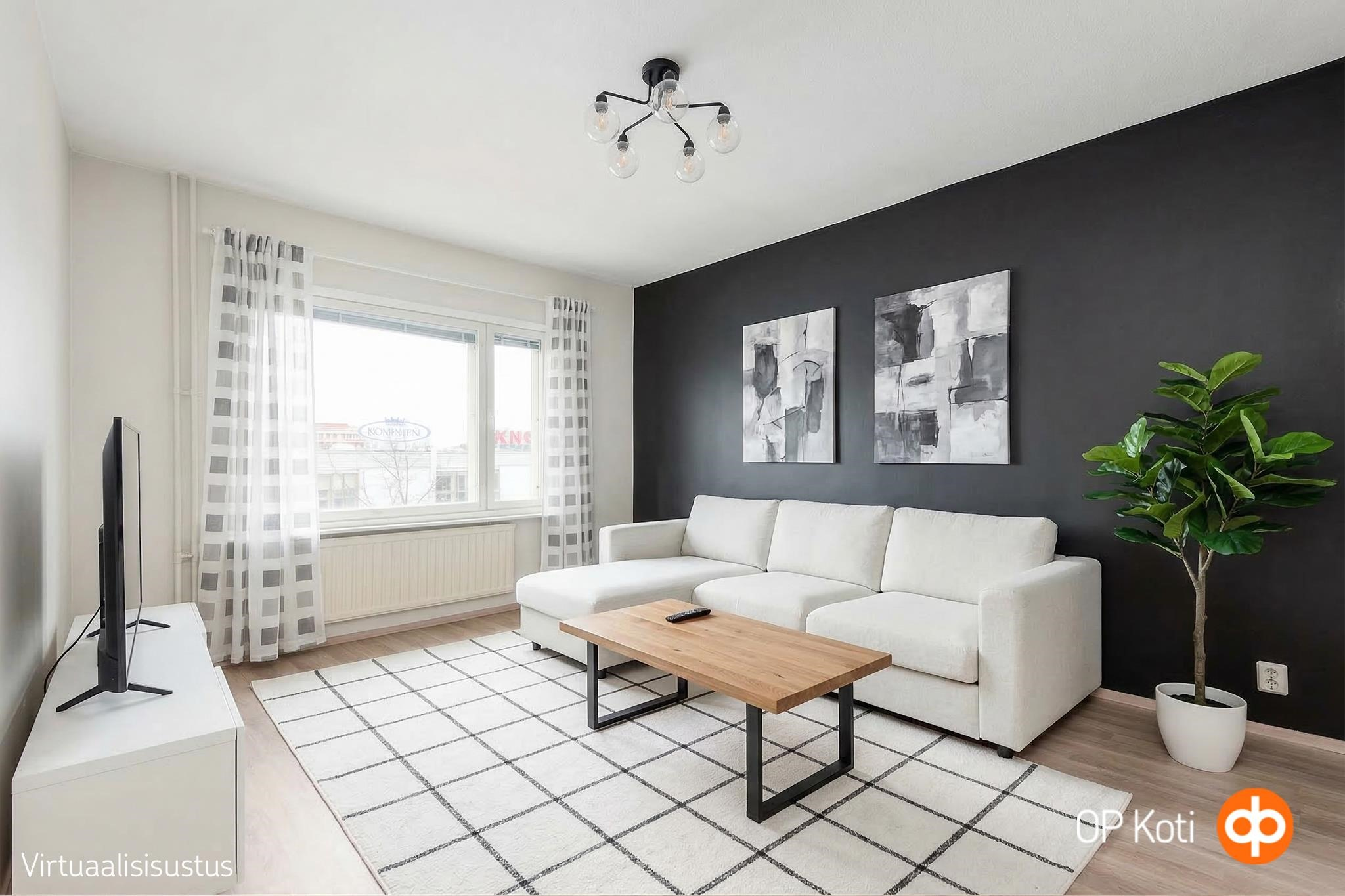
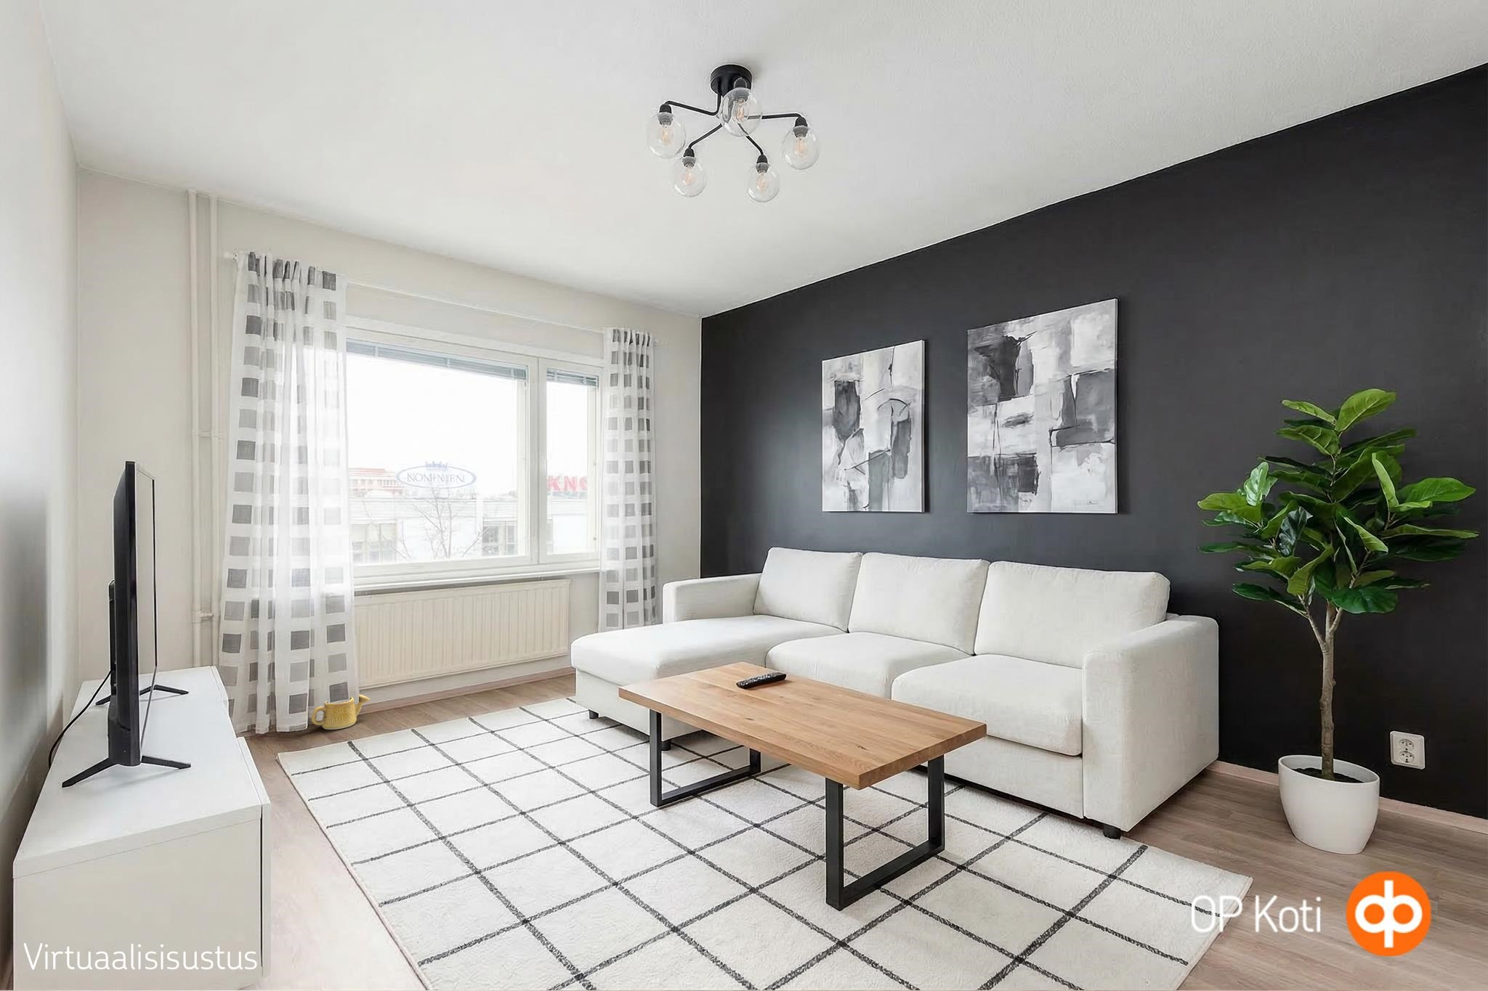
+ watering can (341, 711)
